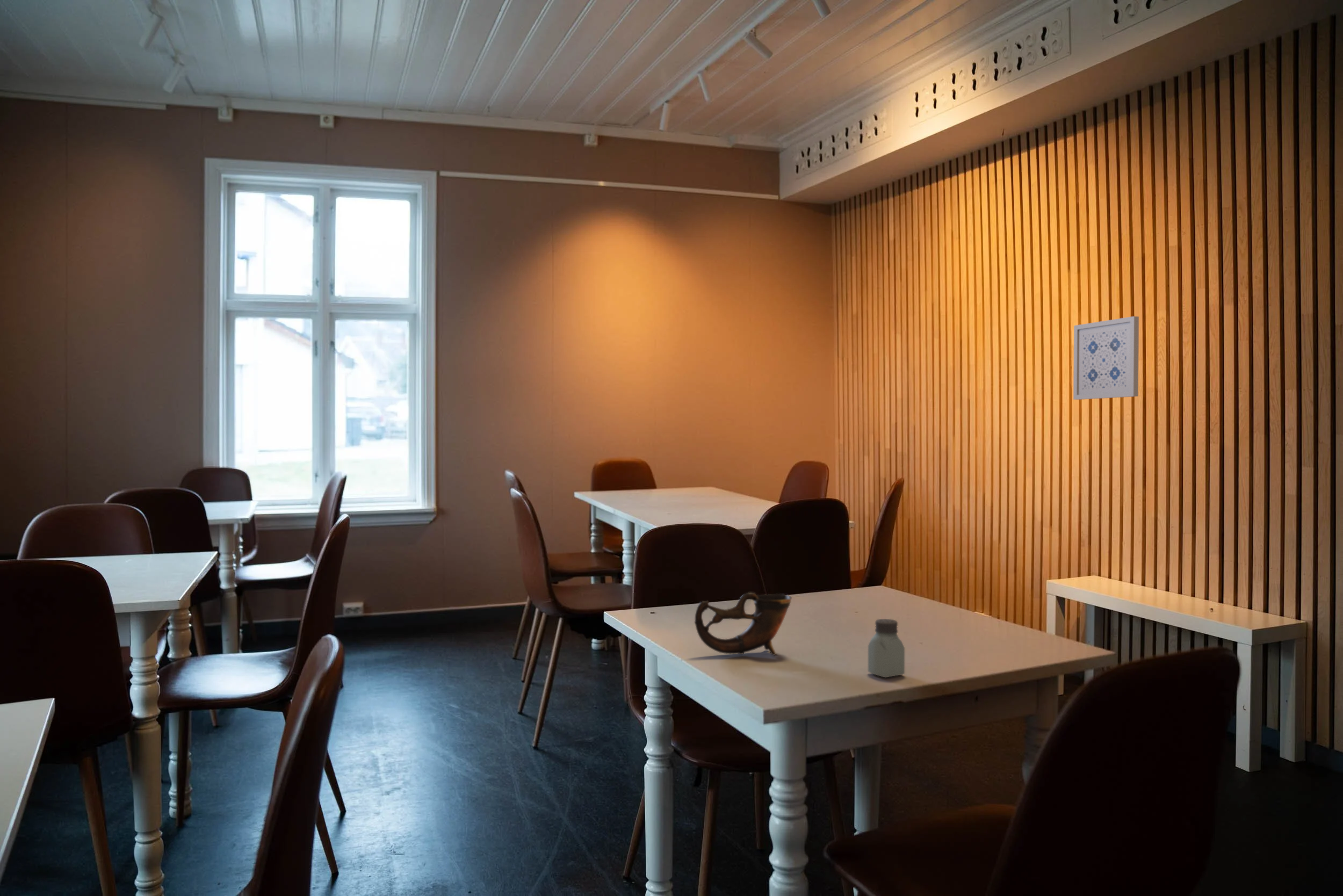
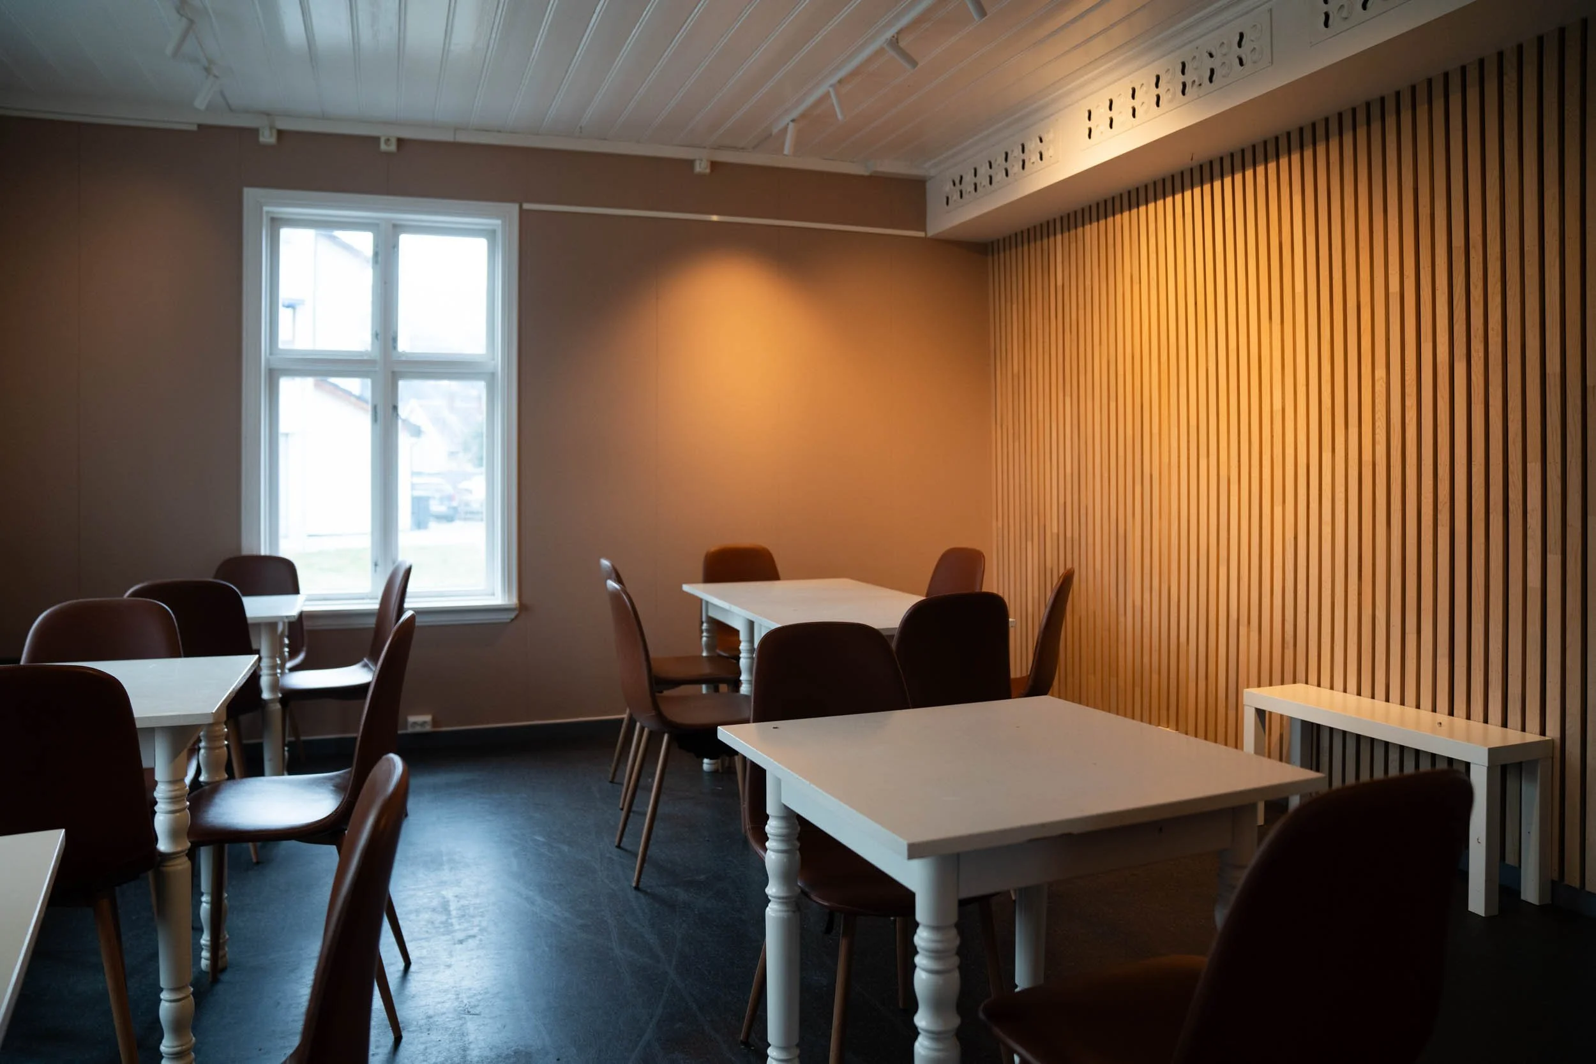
- saltshaker (886, 647)
- cup (741, 619)
- wall art (1104, 359)
